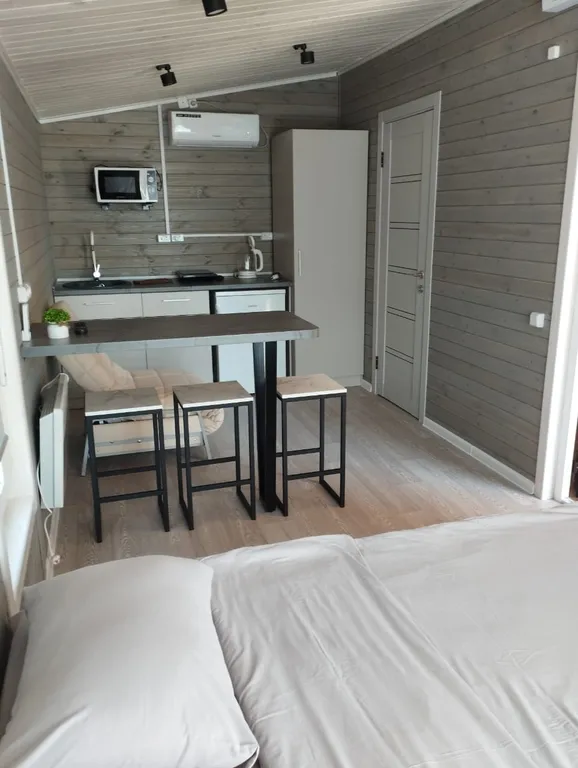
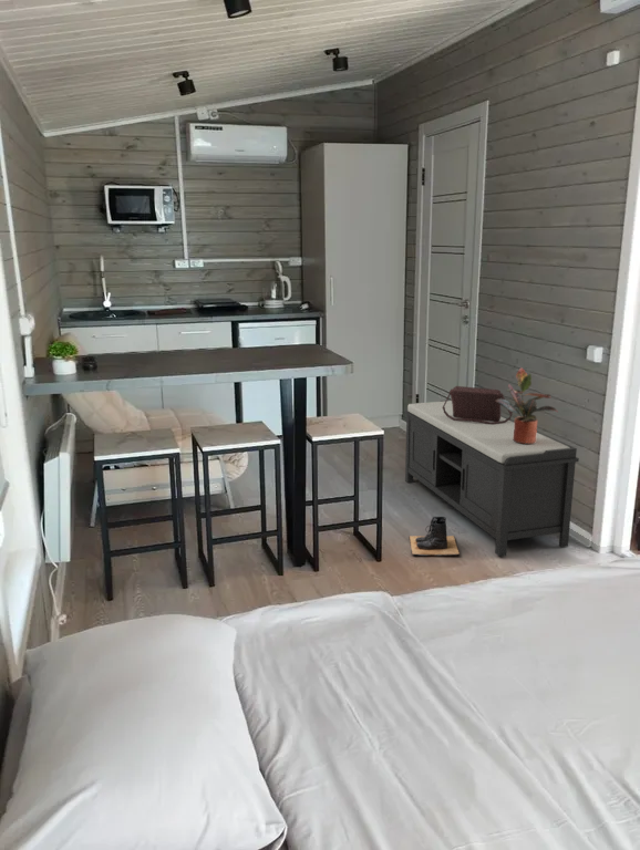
+ shoulder bag (475, 404)
+ bench (478, 466)
+ potted plant (524, 407)
+ boots (433, 532)
